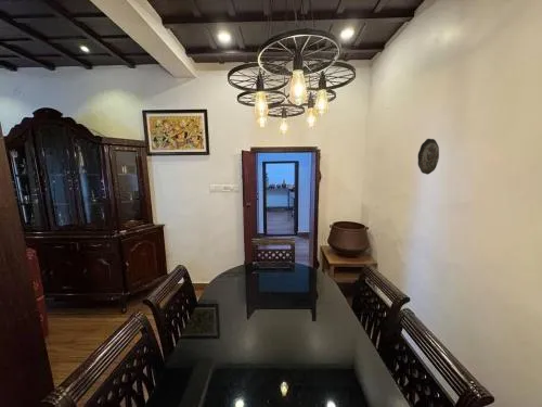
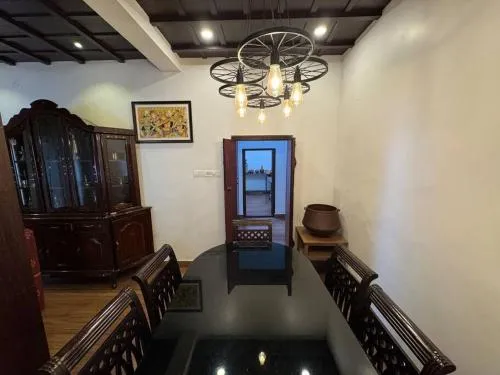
- decorative plate (429, 156)
